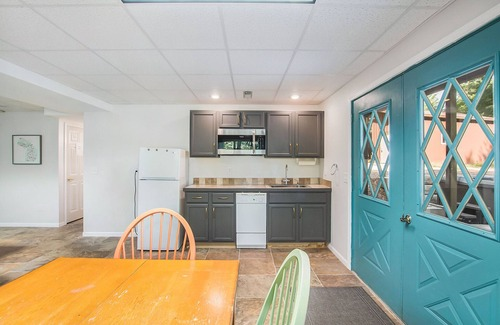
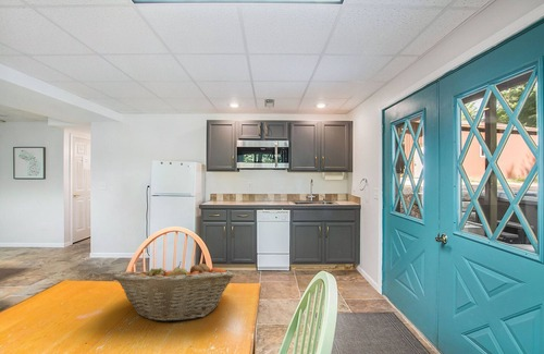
+ fruit basket (176, 283)
